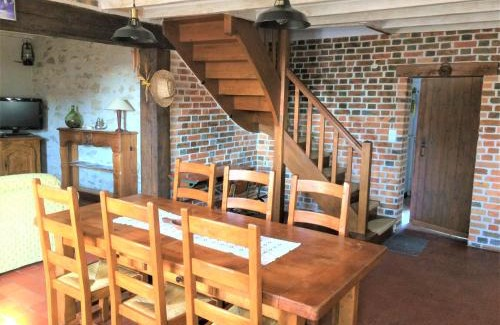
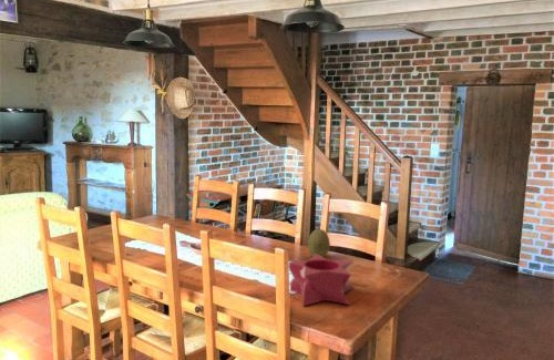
+ fruit (318, 243)
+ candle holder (324, 278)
